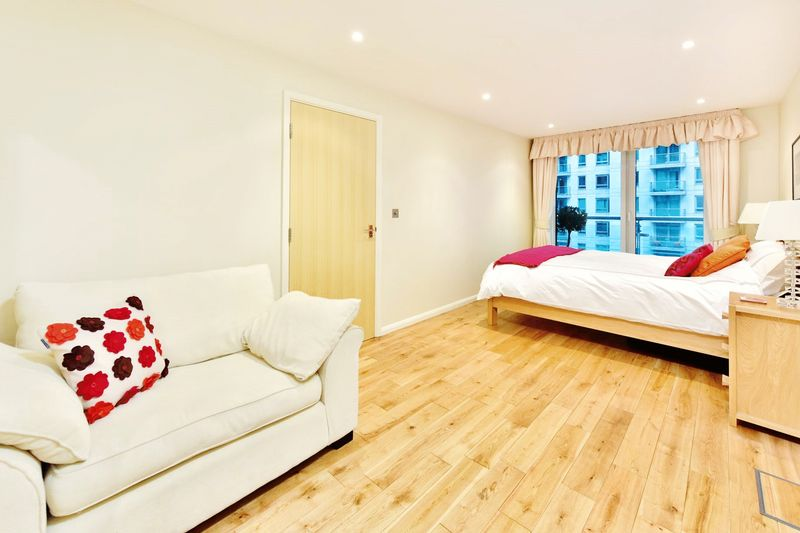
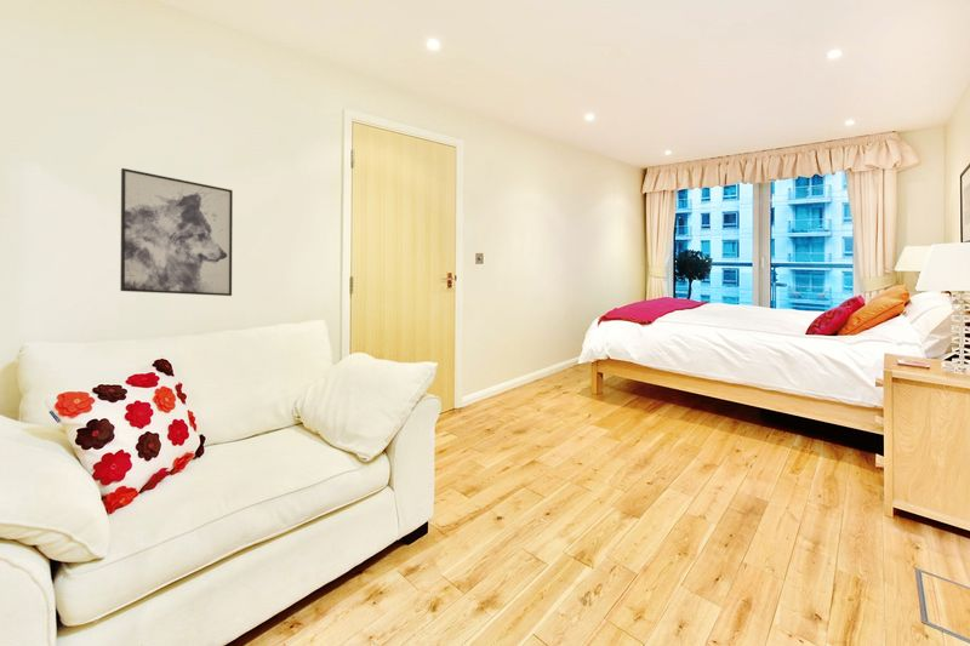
+ wall art (179, 236)
